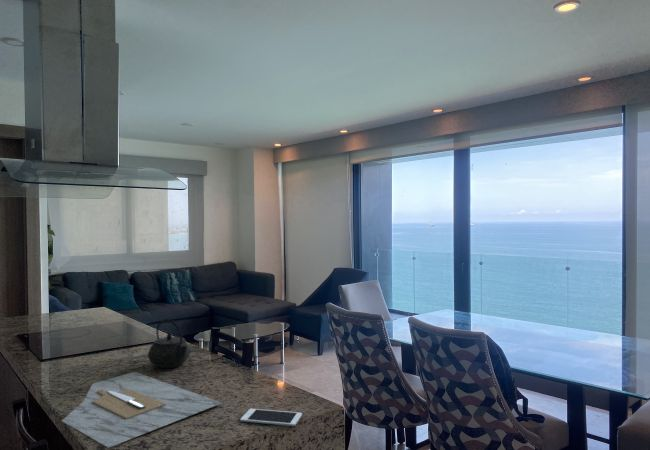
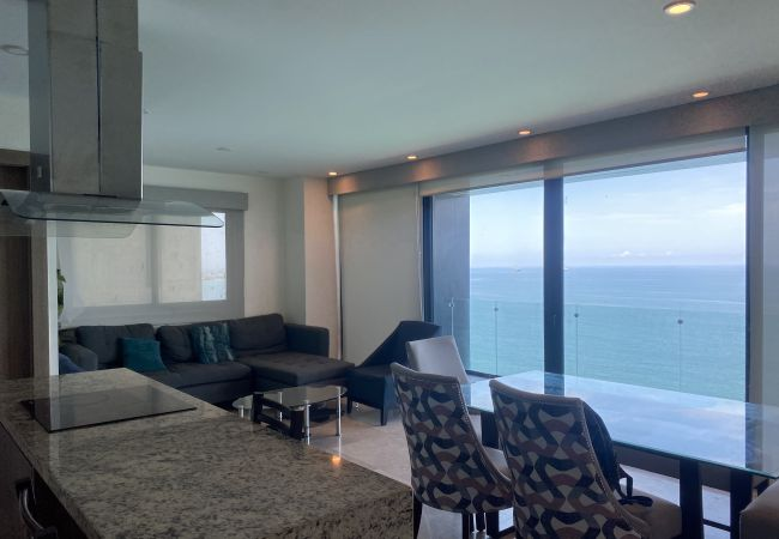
- cell phone (271, 417)
- cutting board (124, 400)
- kettle (171, 342)
